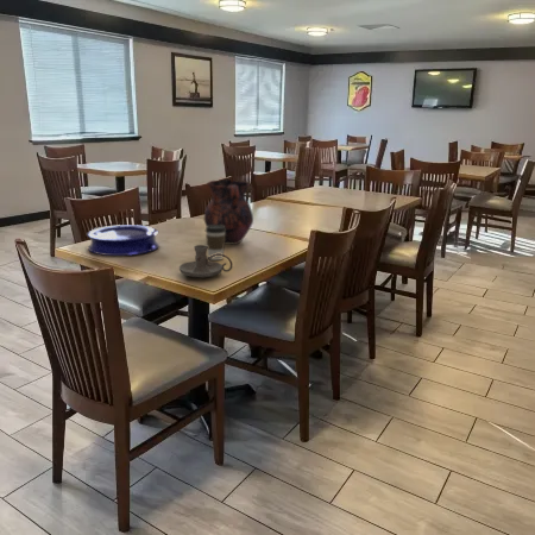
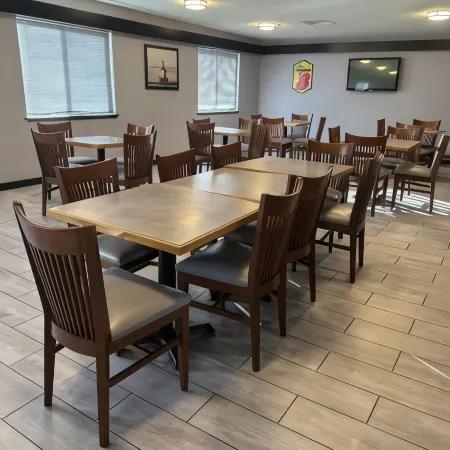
- candle holder (206, 260)
- coffee cup (215, 241)
- plate (124, 239)
- vase (228, 212)
